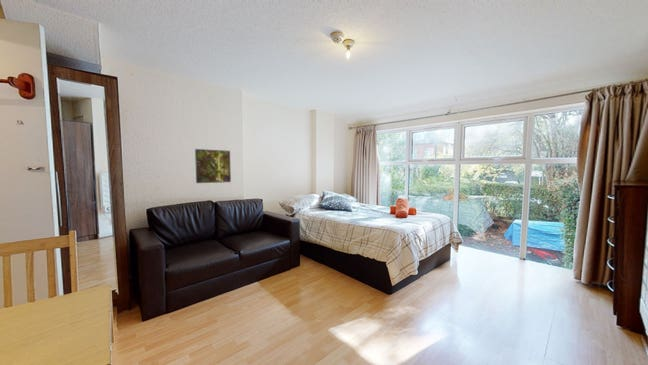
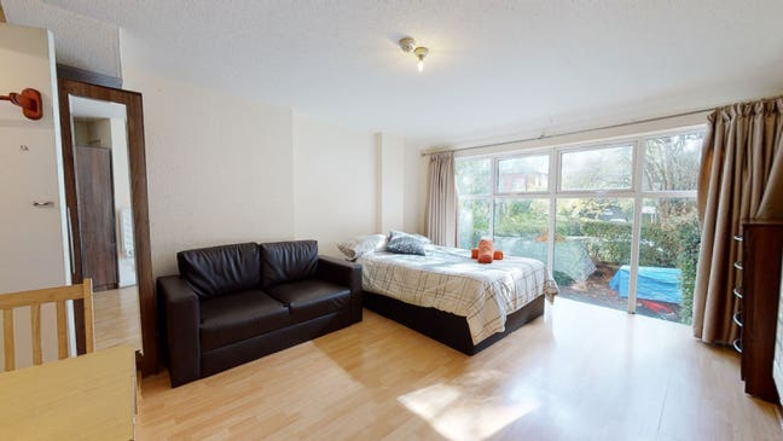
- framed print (213, 166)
